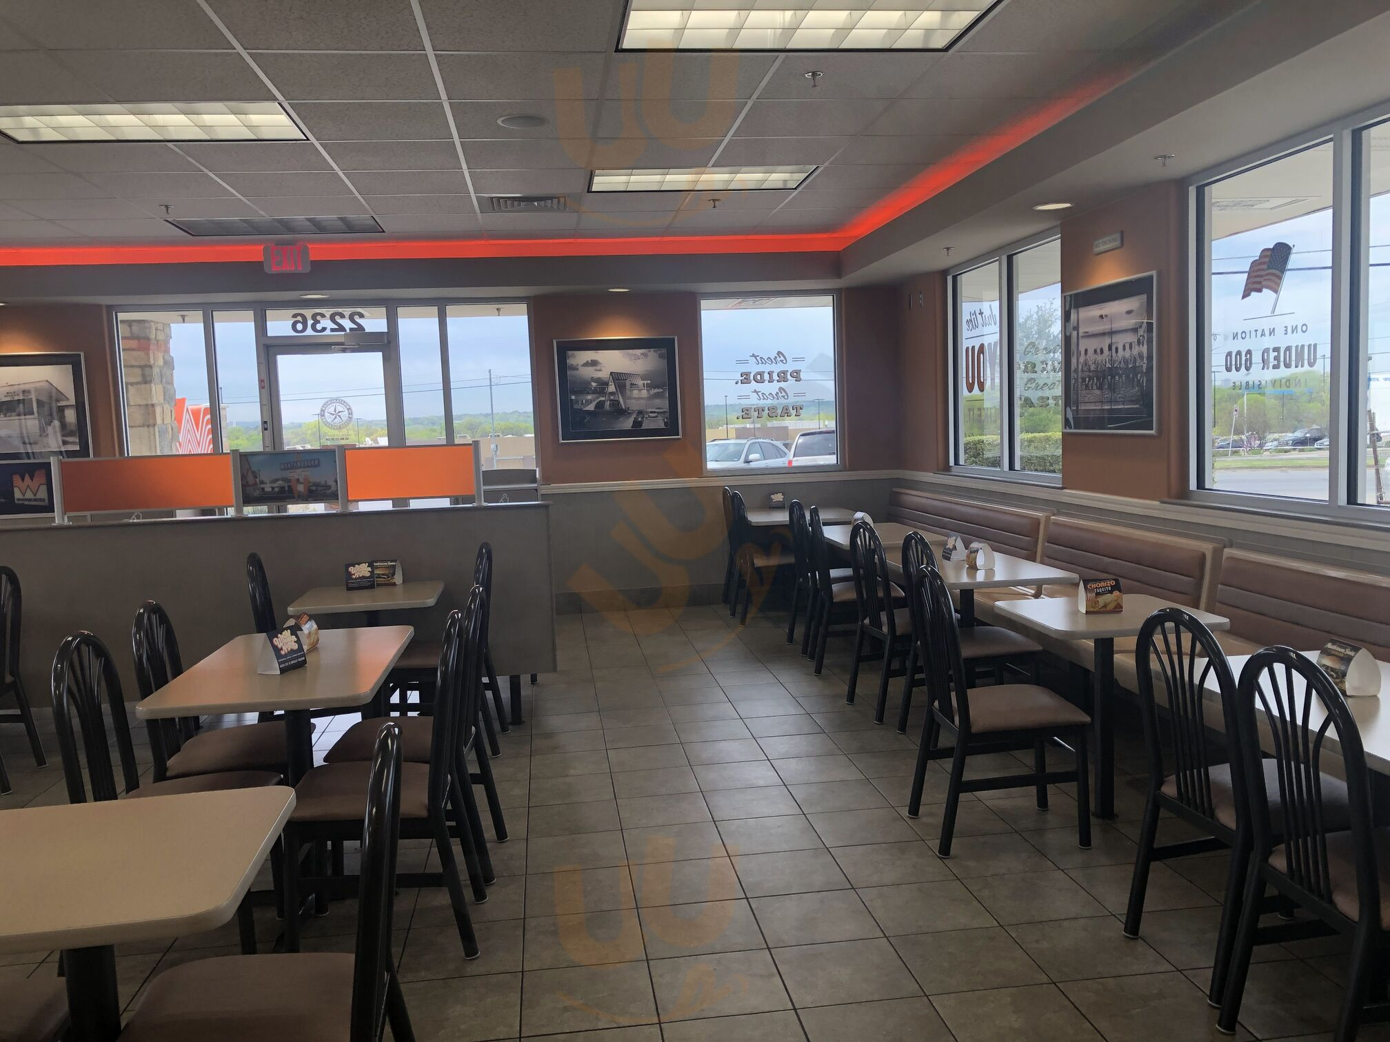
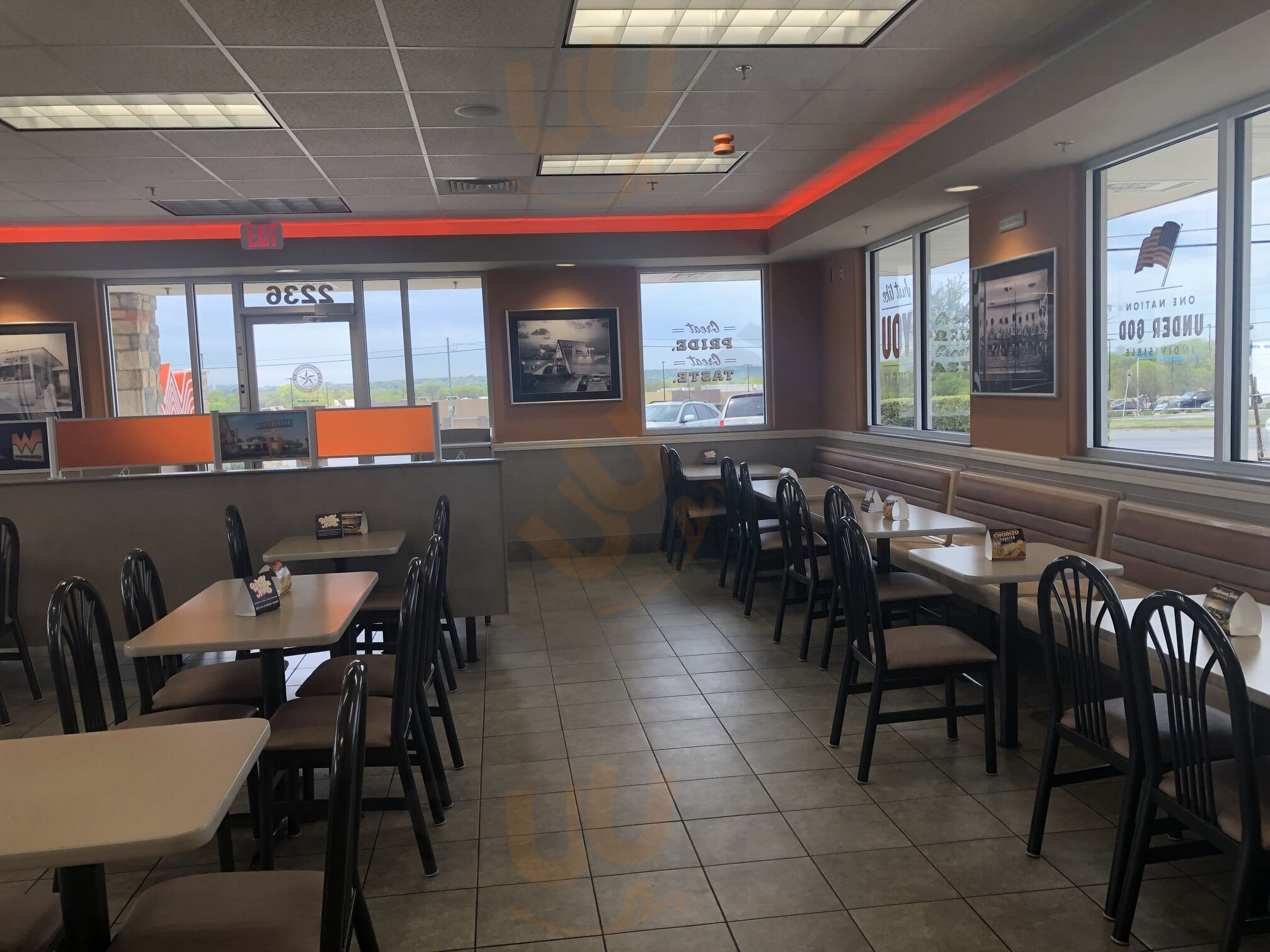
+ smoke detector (724, 144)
